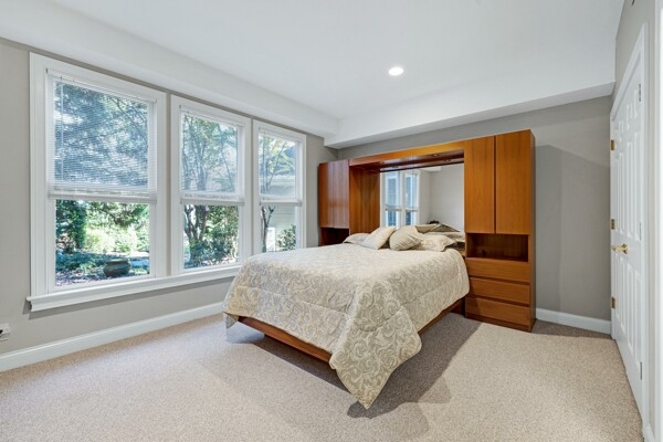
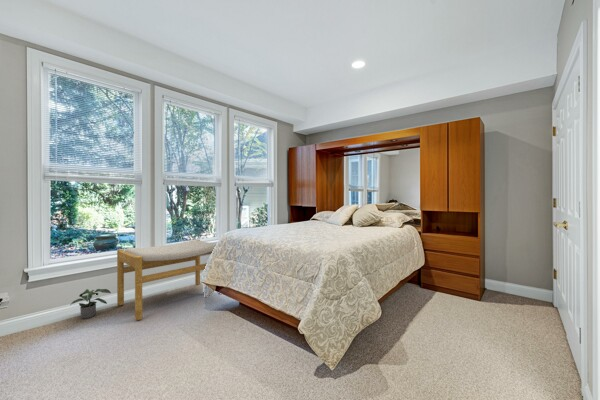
+ potted plant (90, 302)
+ footstool (173, 272)
